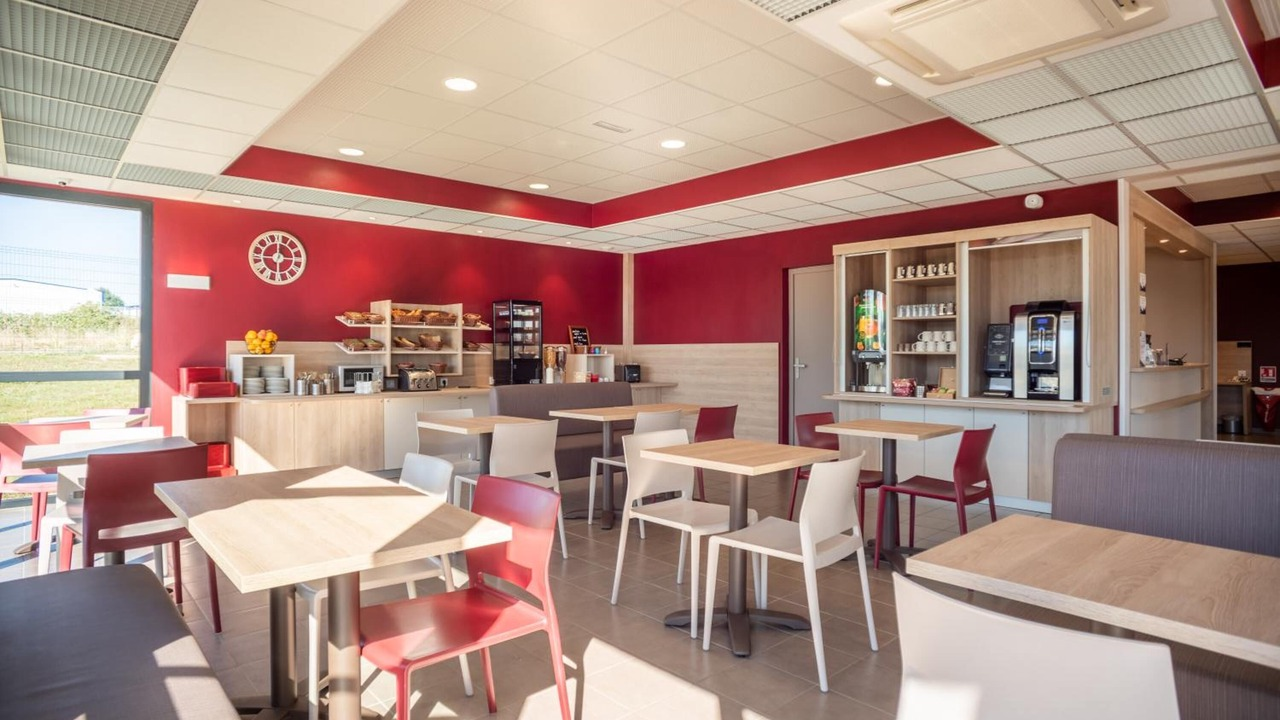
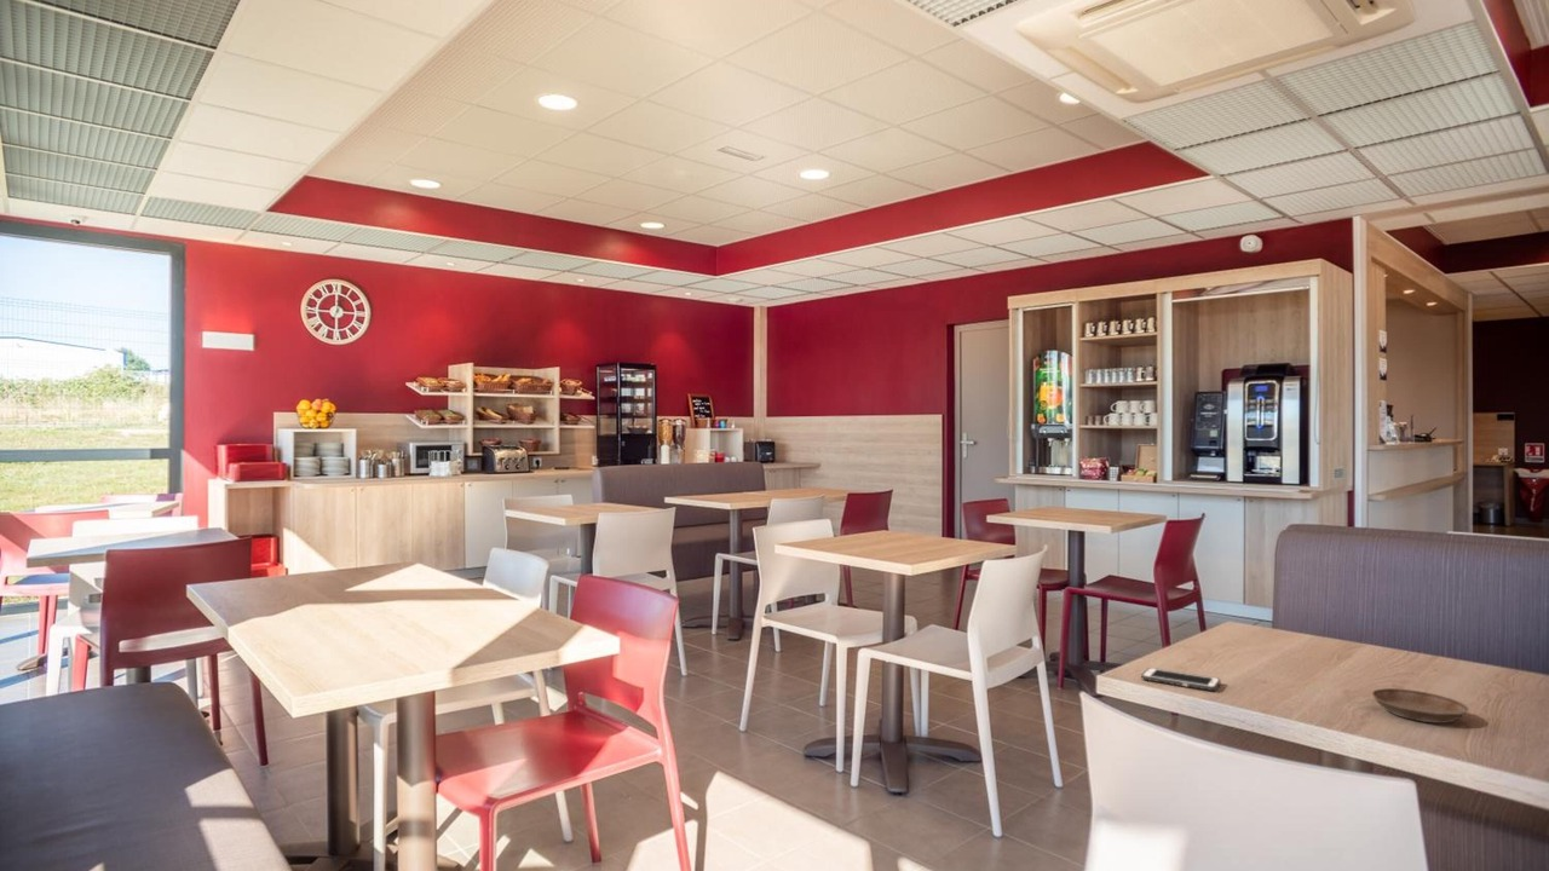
+ cell phone (1180, 679)
+ saucer (1418, 706)
